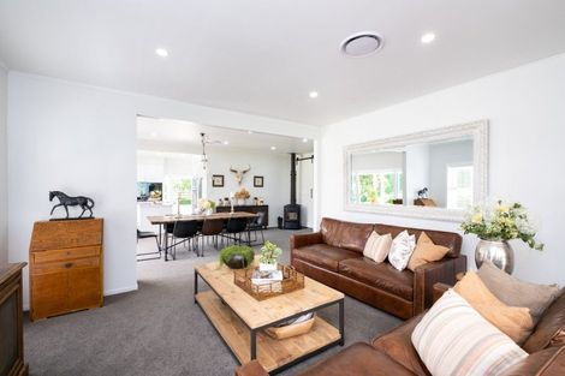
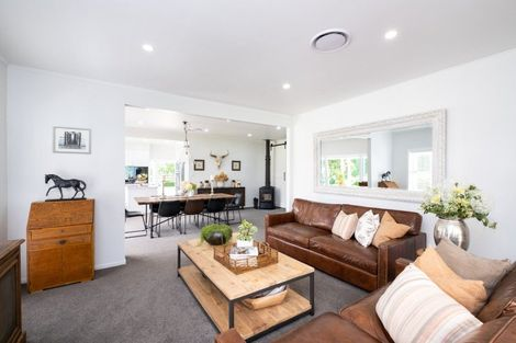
+ wall art (72, 140)
